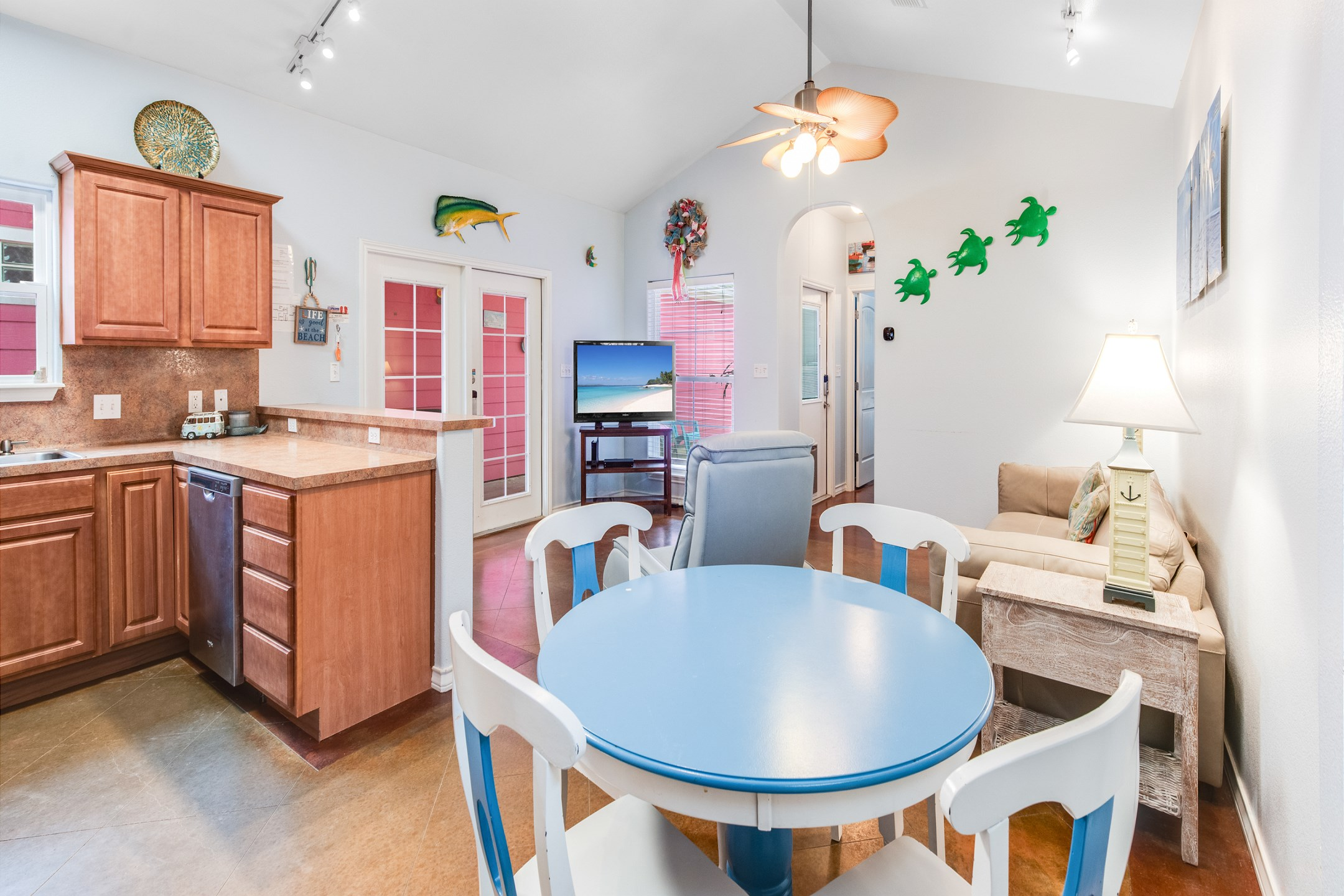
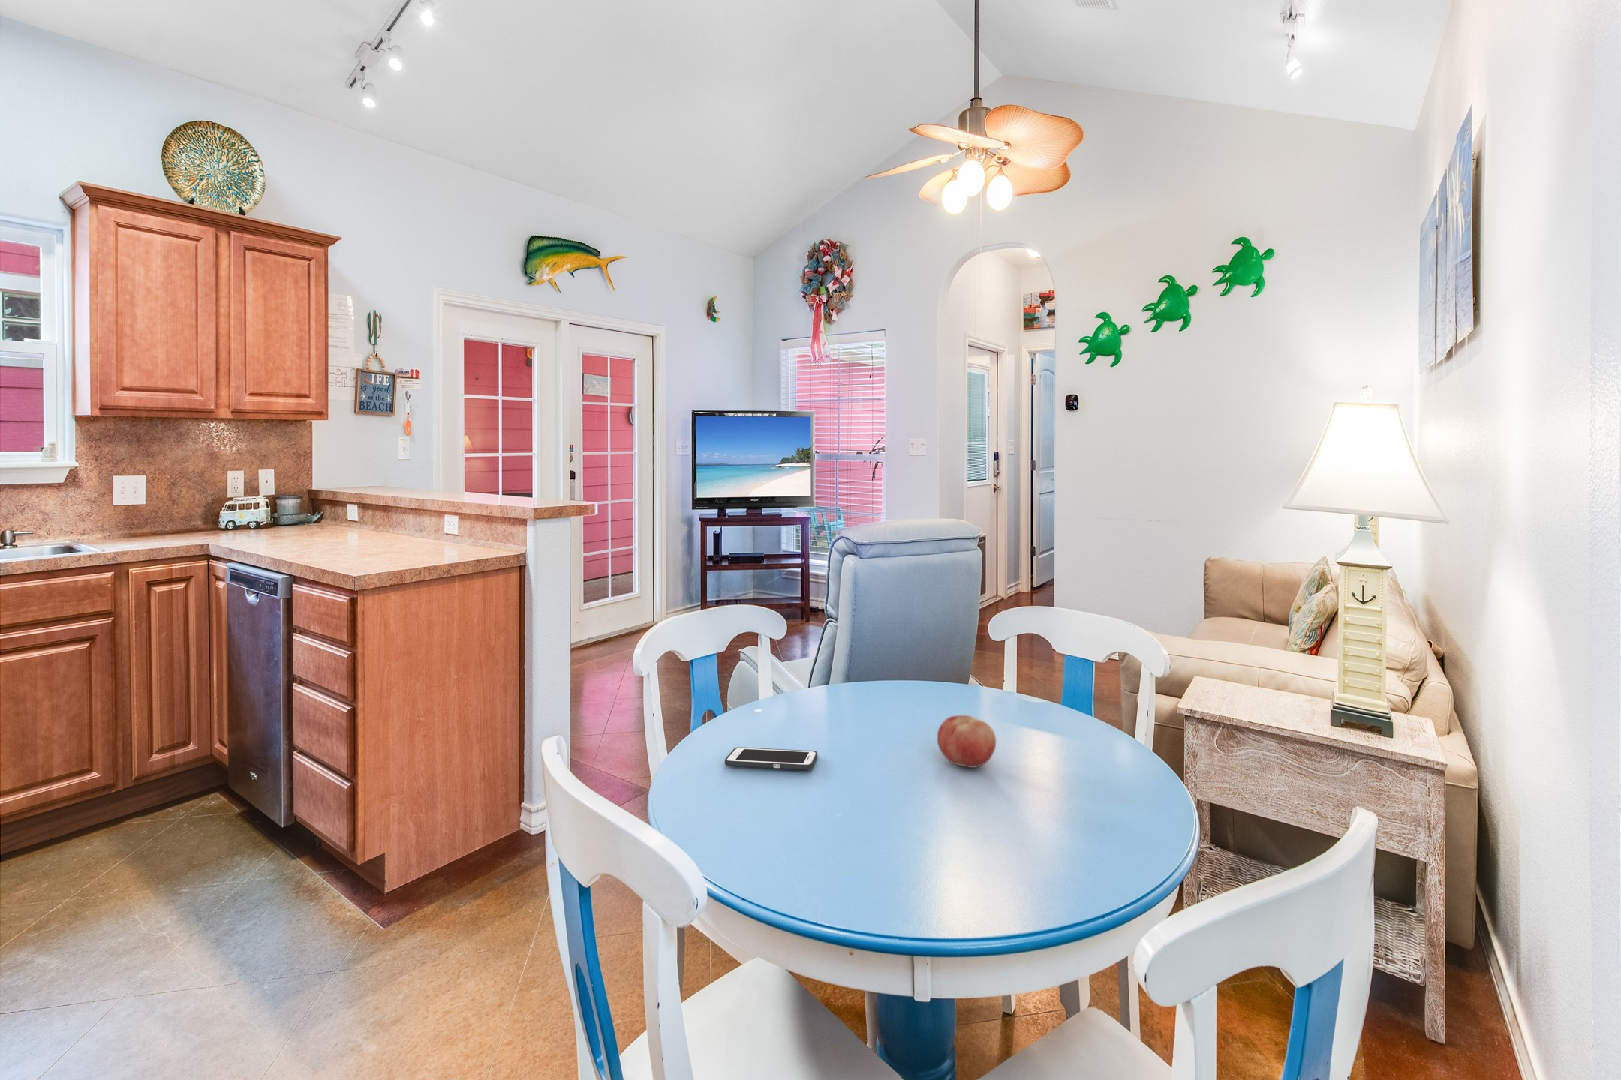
+ fruit (966, 741)
+ cell phone (772, 758)
